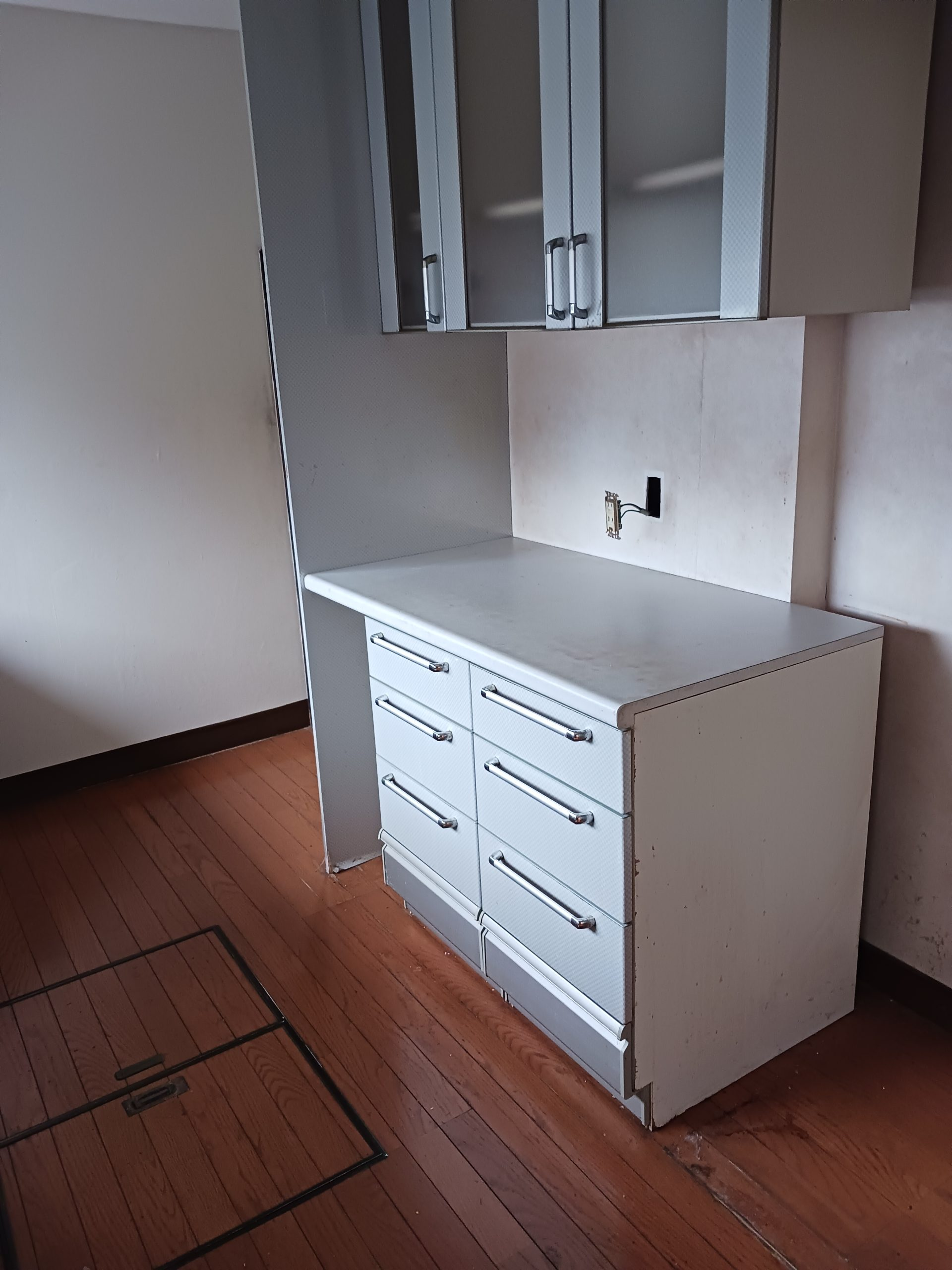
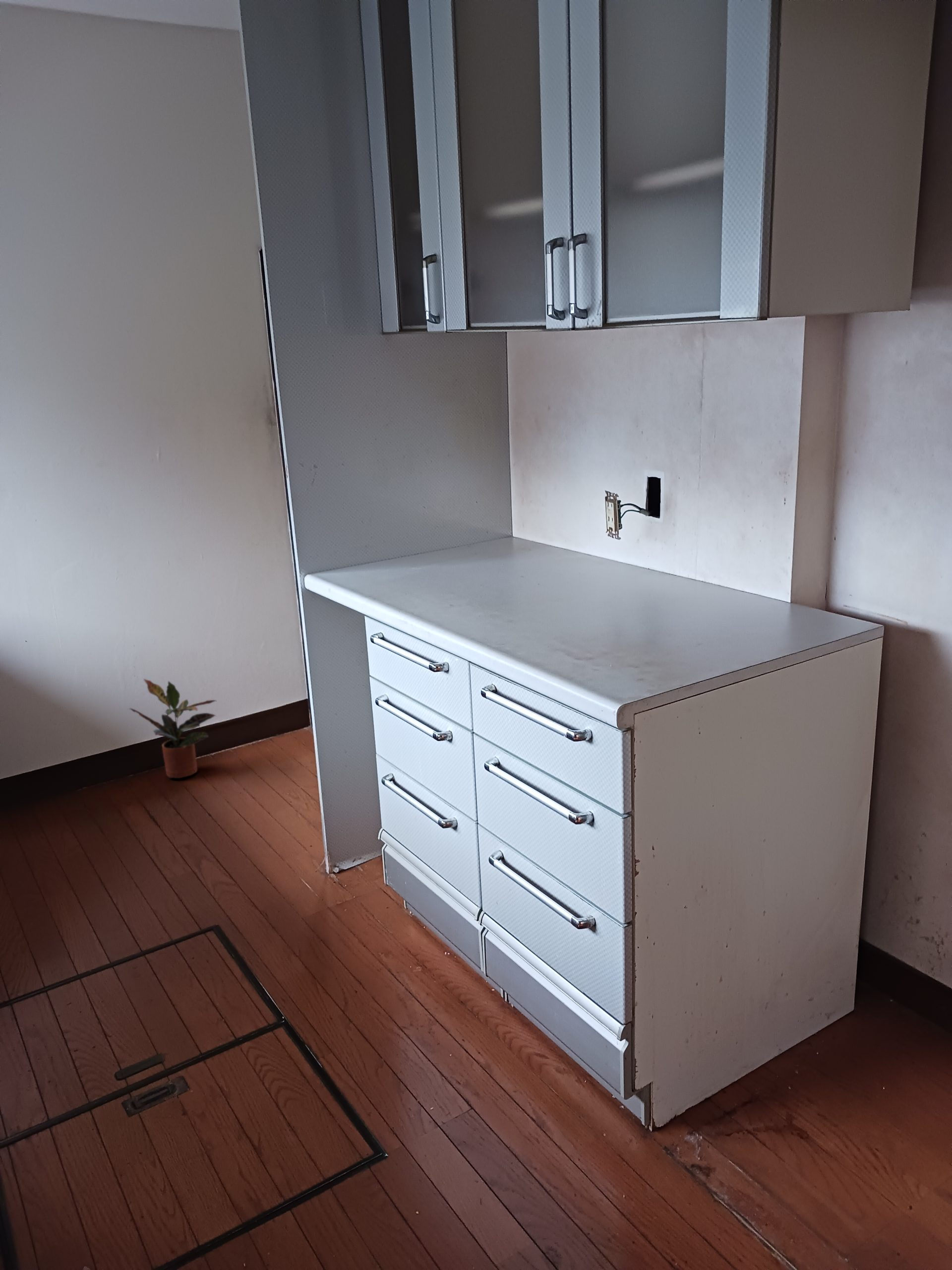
+ potted plant (180, 729)
